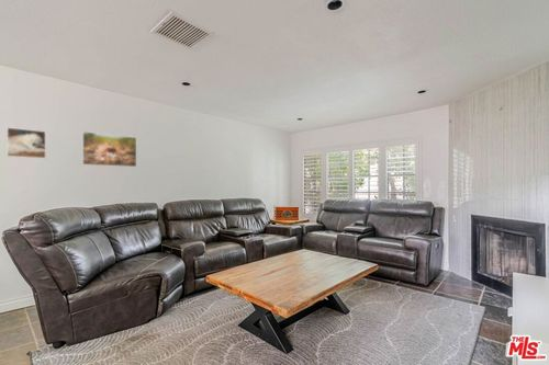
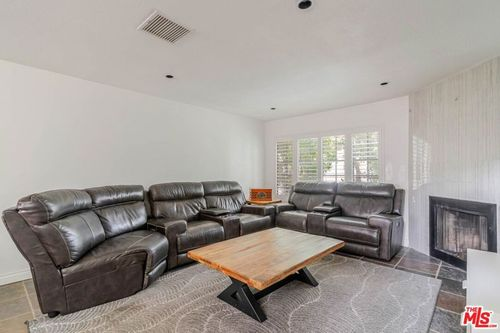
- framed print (111, 150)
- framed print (26, 142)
